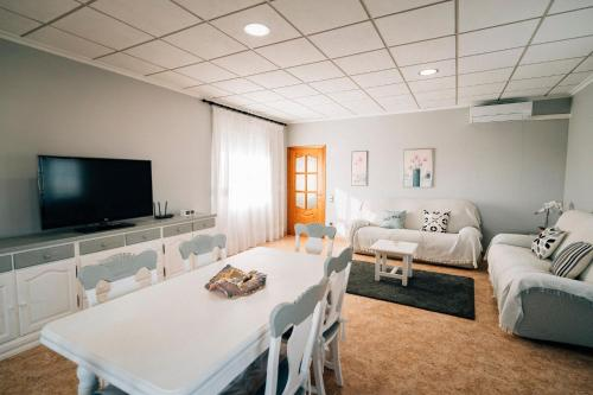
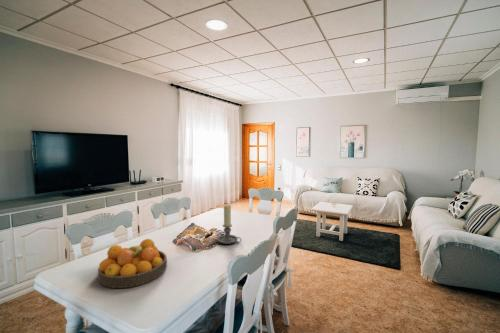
+ fruit bowl (133, 257)
+ candle holder (229, 223)
